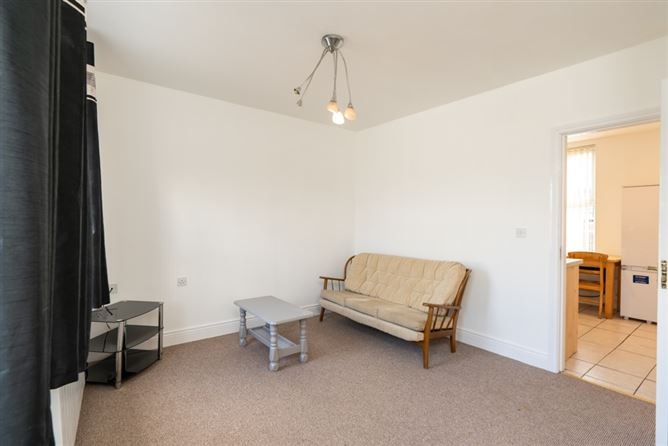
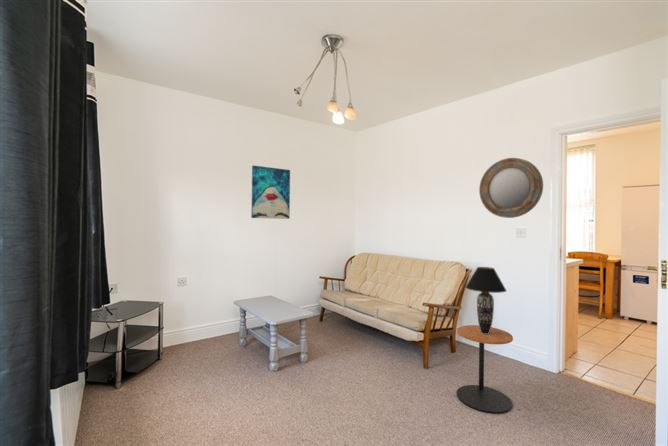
+ wall art (271, 193)
+ table lamp (485, 299)
+ home mirror (508, 188)
+ side table (483, 365)
